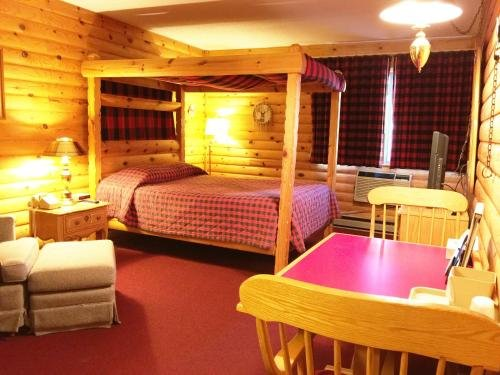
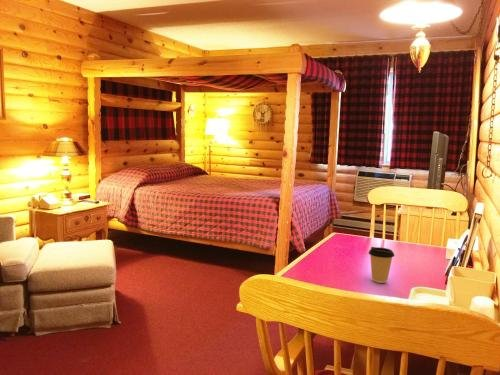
+ coffee cup (380, 264)
